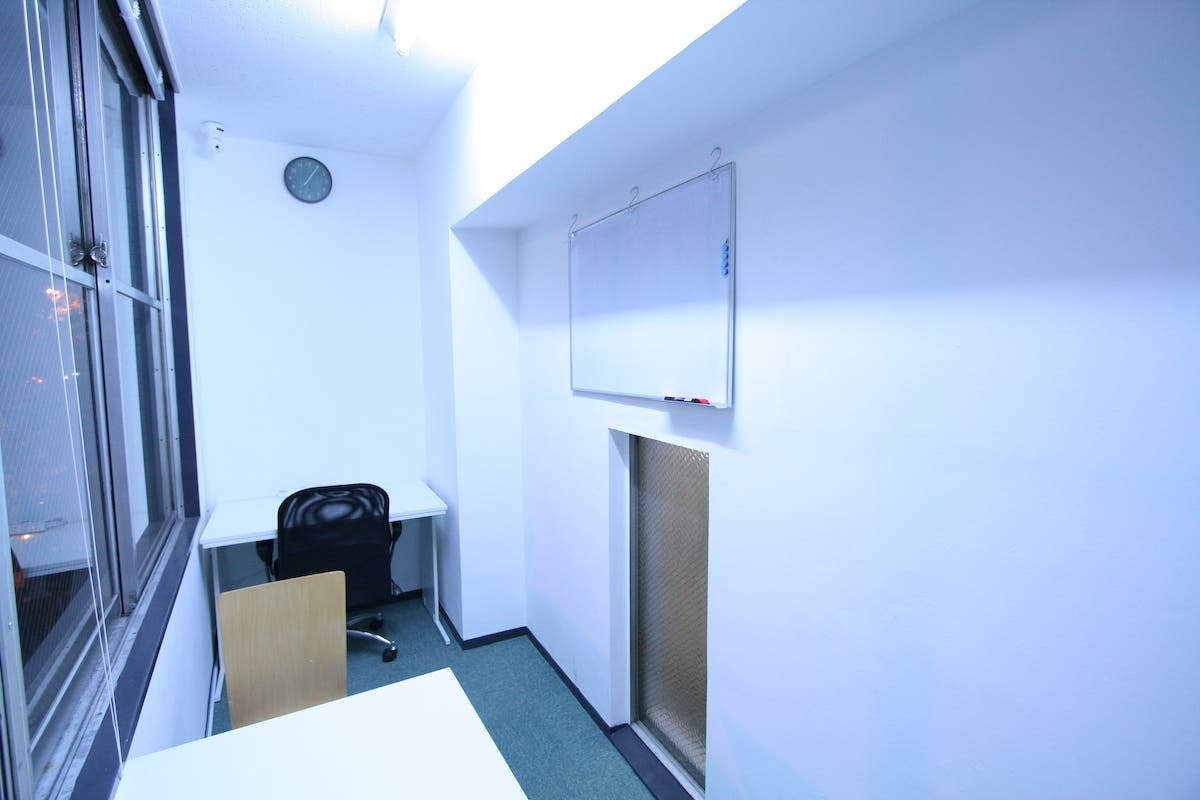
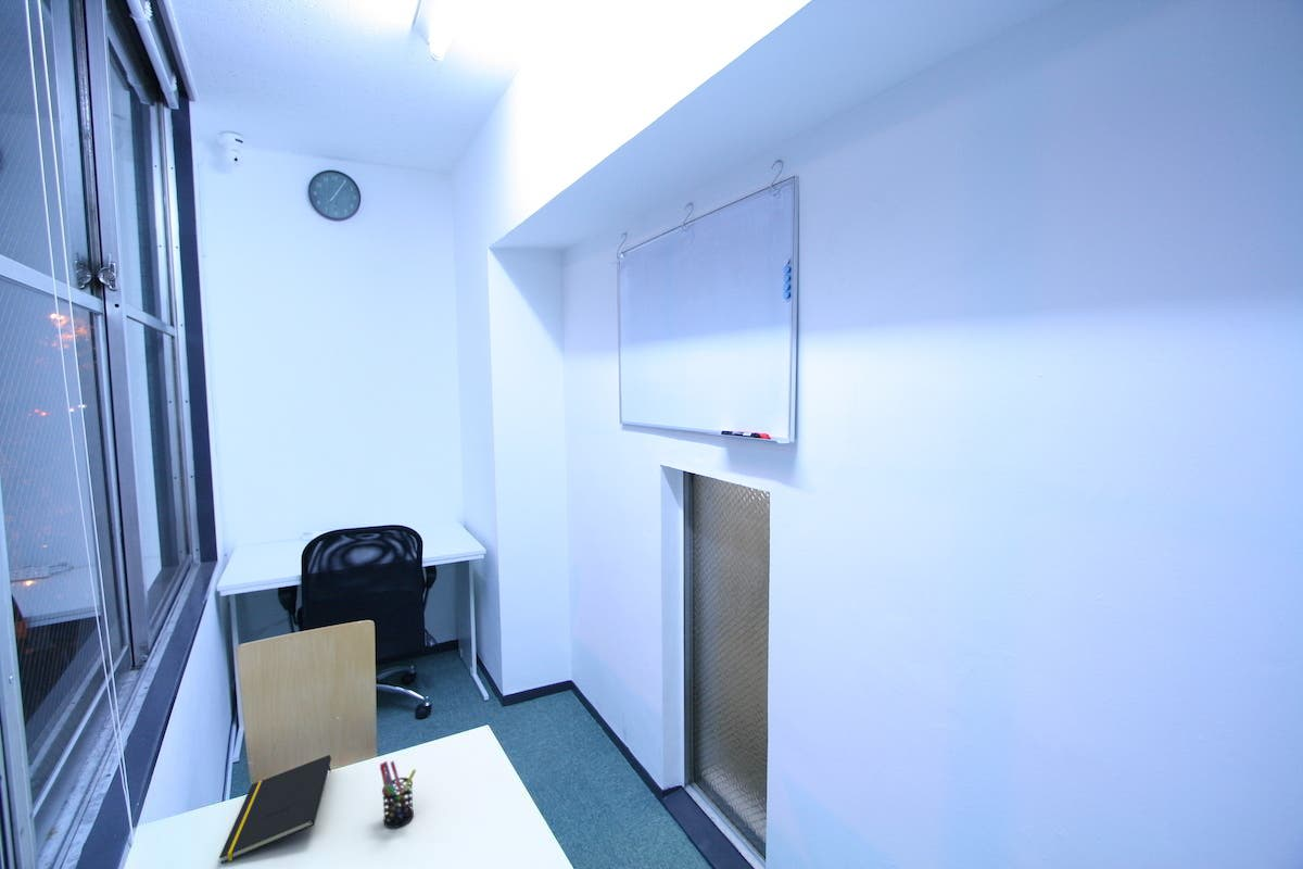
+ pen holder (394, 793)
+ notepad (280, 803)
